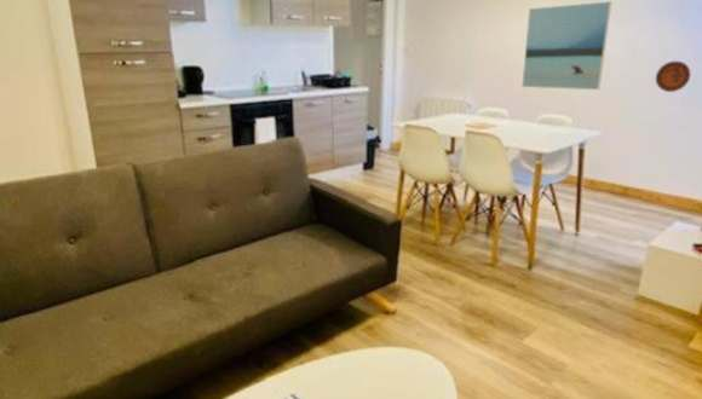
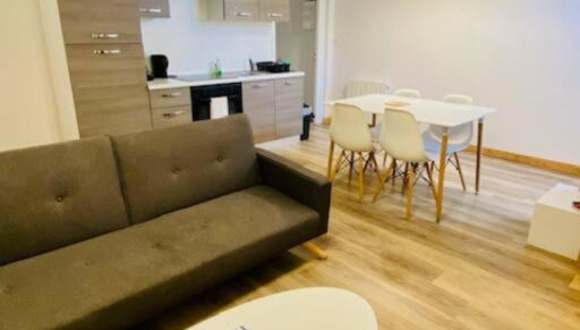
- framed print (563, 47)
- decorative plate (672, 76)
